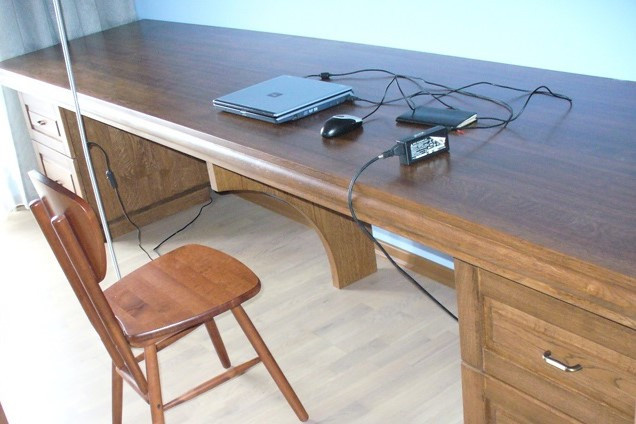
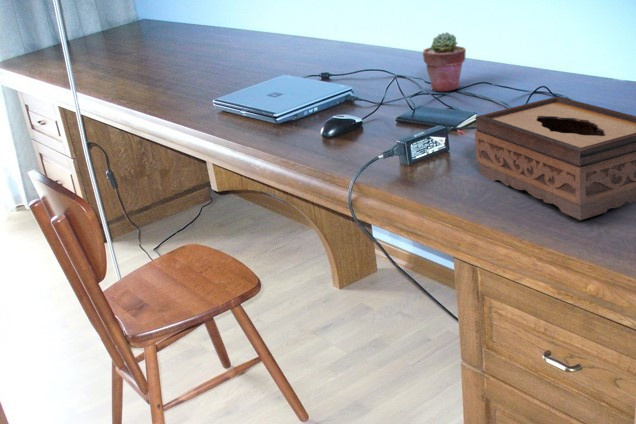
+ tissue box (568, 152)
+ potted succulent (444, 60)
